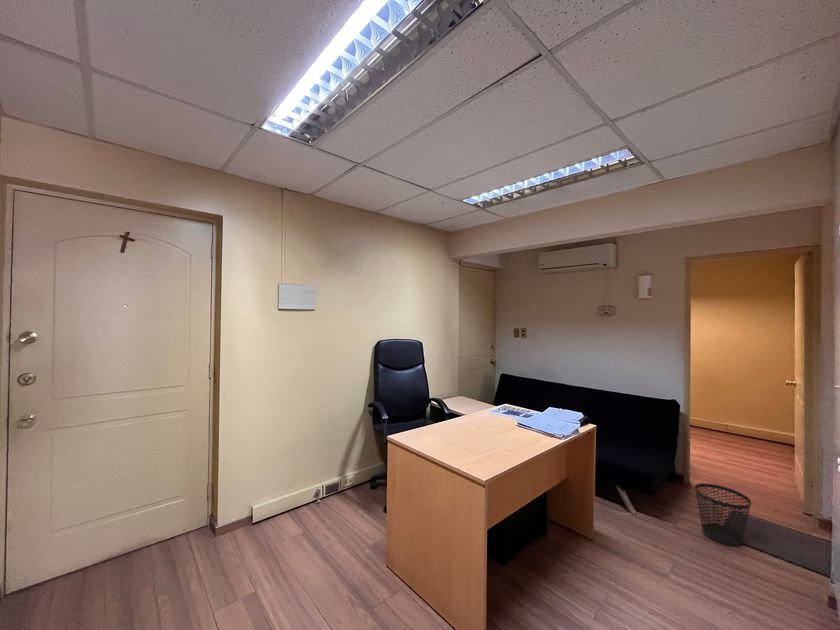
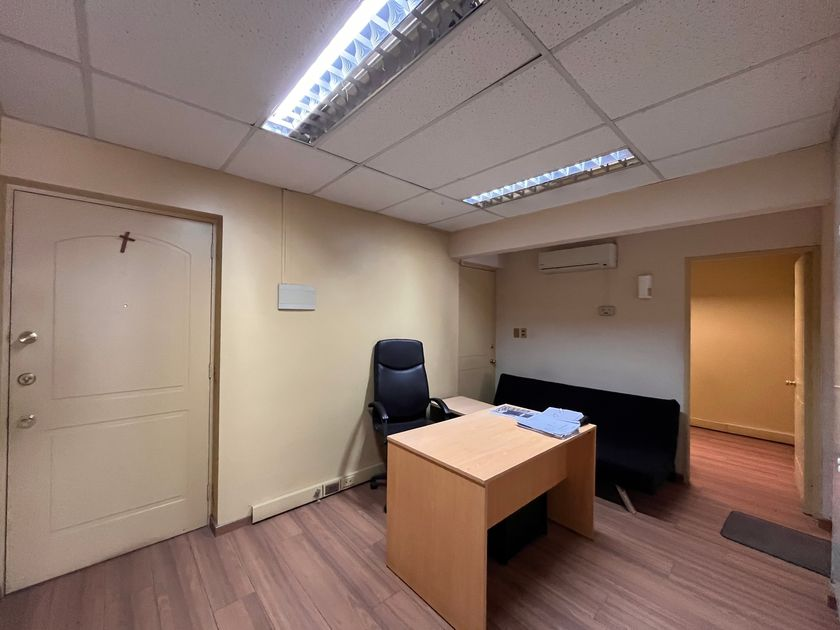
- wastebasket (721, 515)
